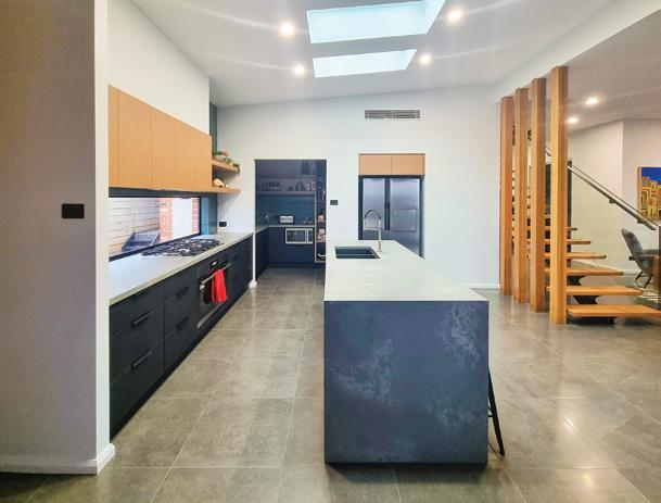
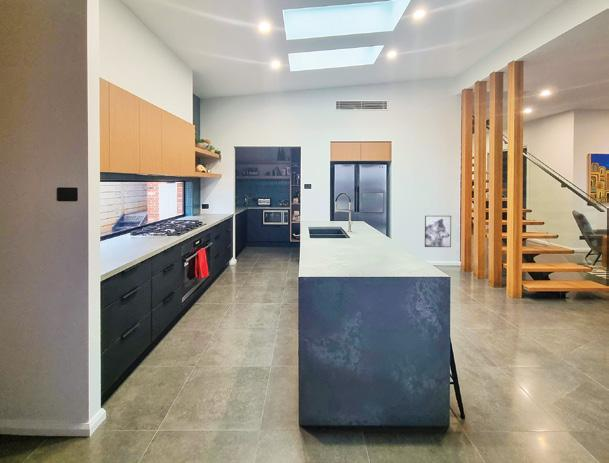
+ wall art (437, 231)
